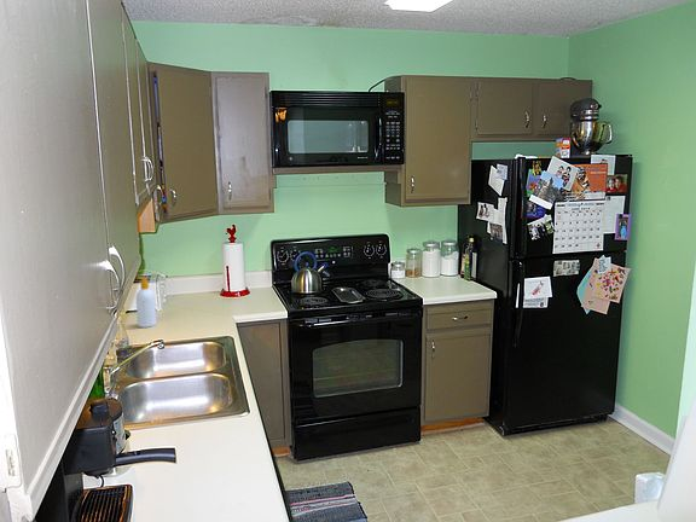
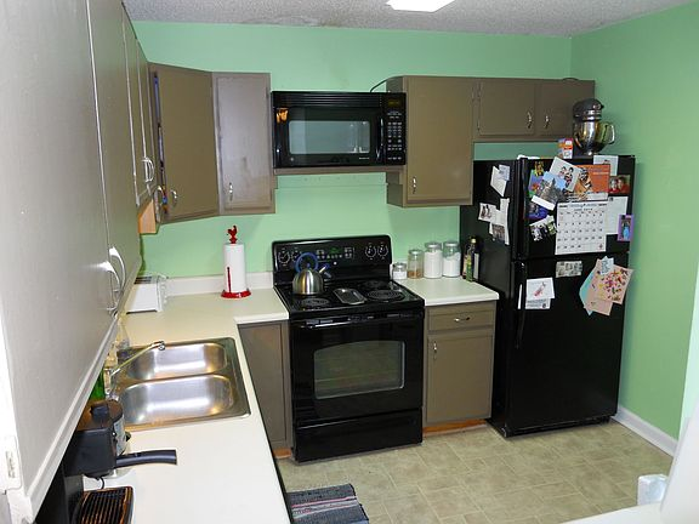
- soap bottle (145, 301)
